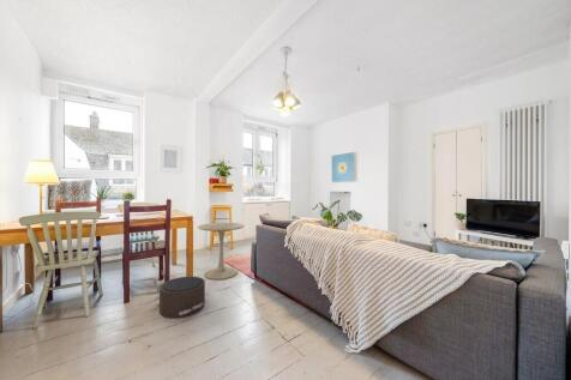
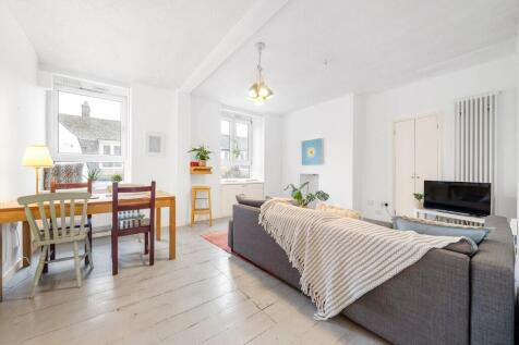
- side table (221, 249)
- pouf (179, 296)
